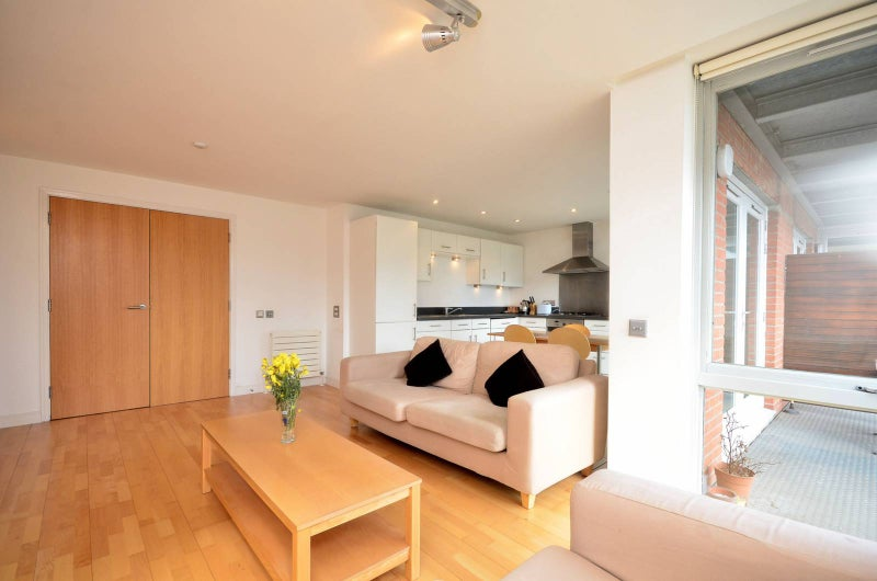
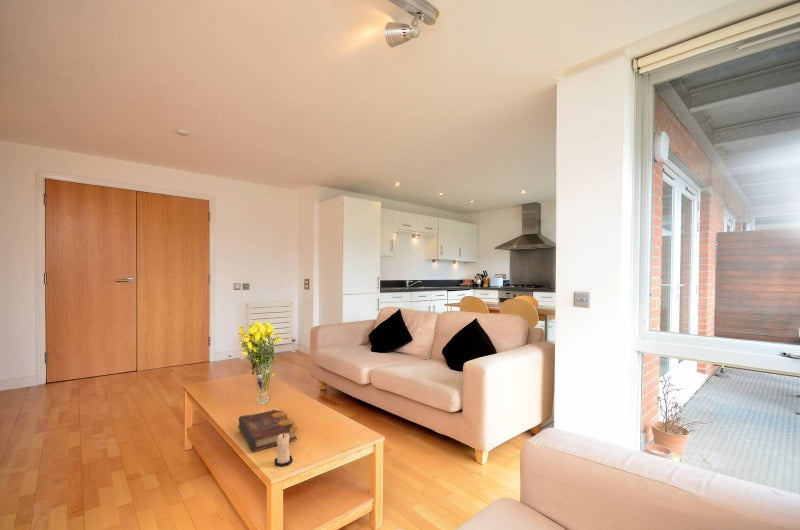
+ candle (283, 447)
+ book (267, 428)
